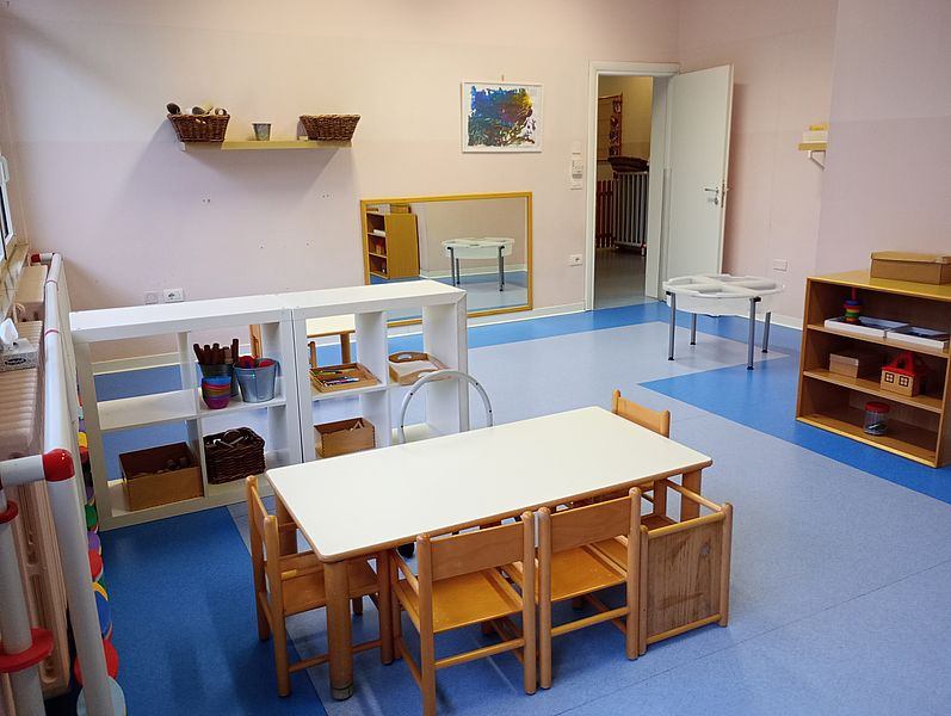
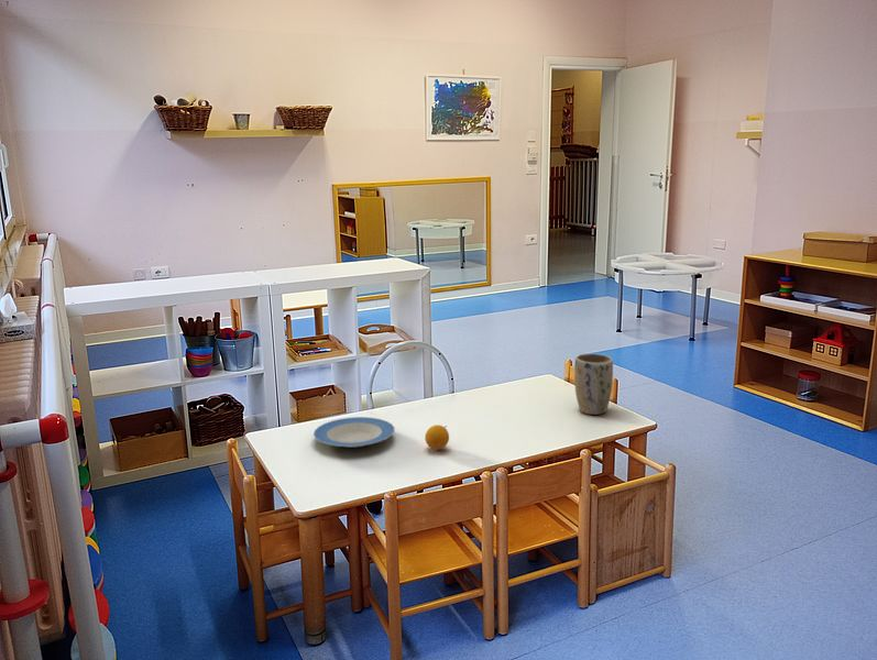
+ plate (354, 435)
+ fruit (437, 437)
+ plant pot (593, 384)
